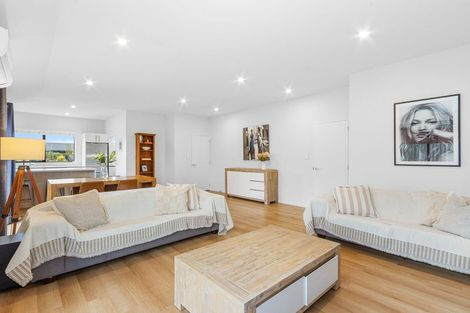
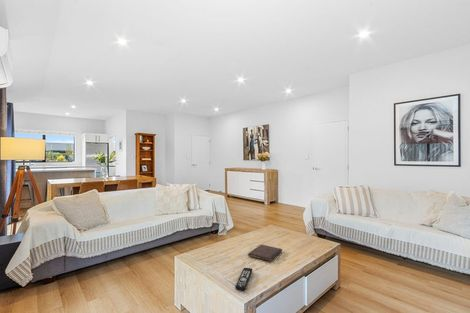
+ book (265, 252)
+ remote control (244, 278)
